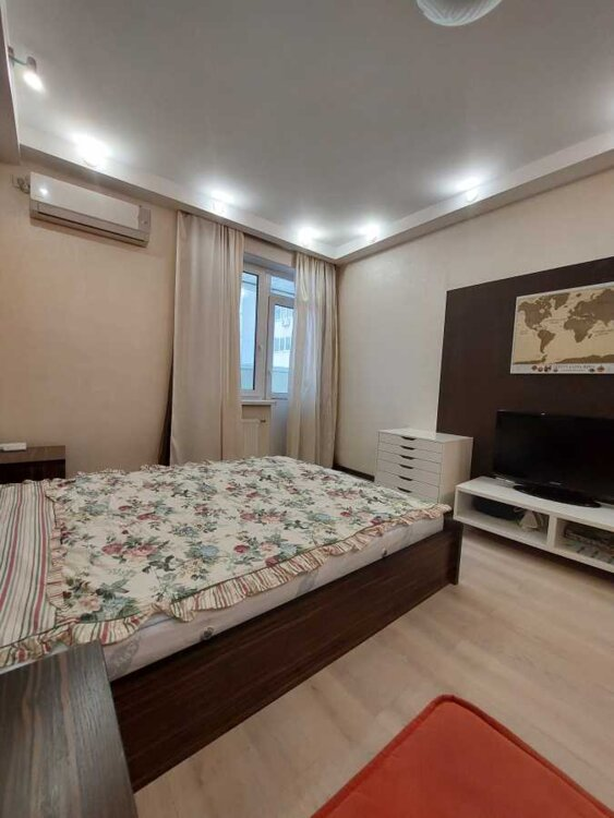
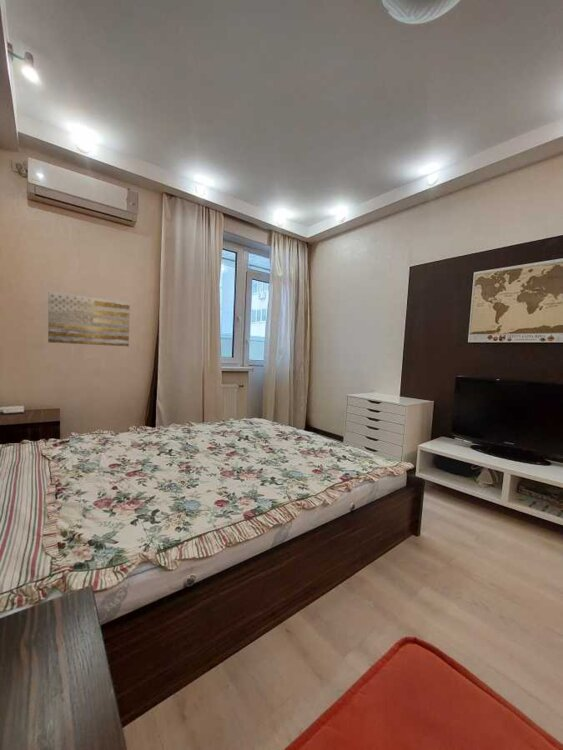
+ wall art (91, 321)
